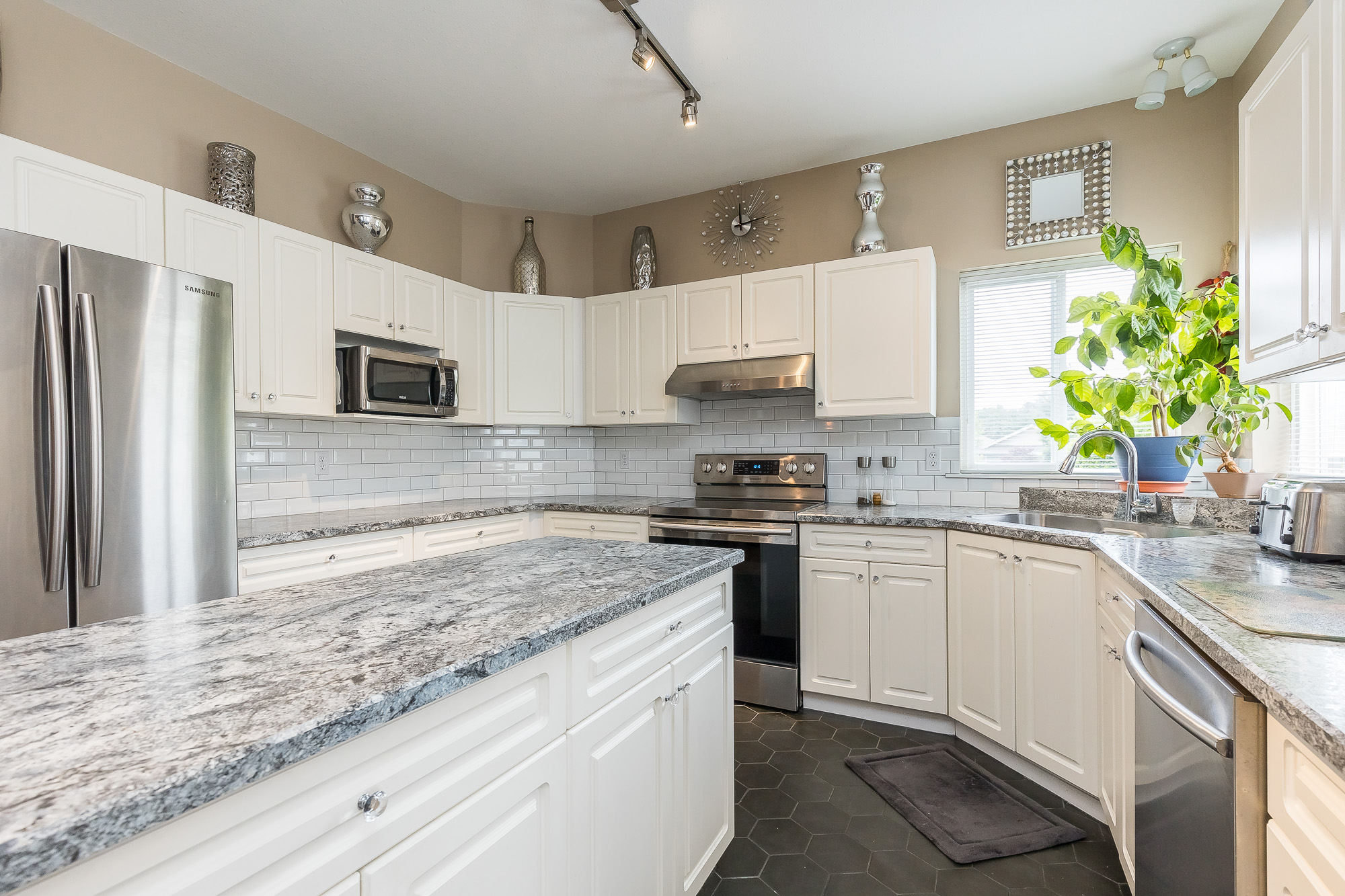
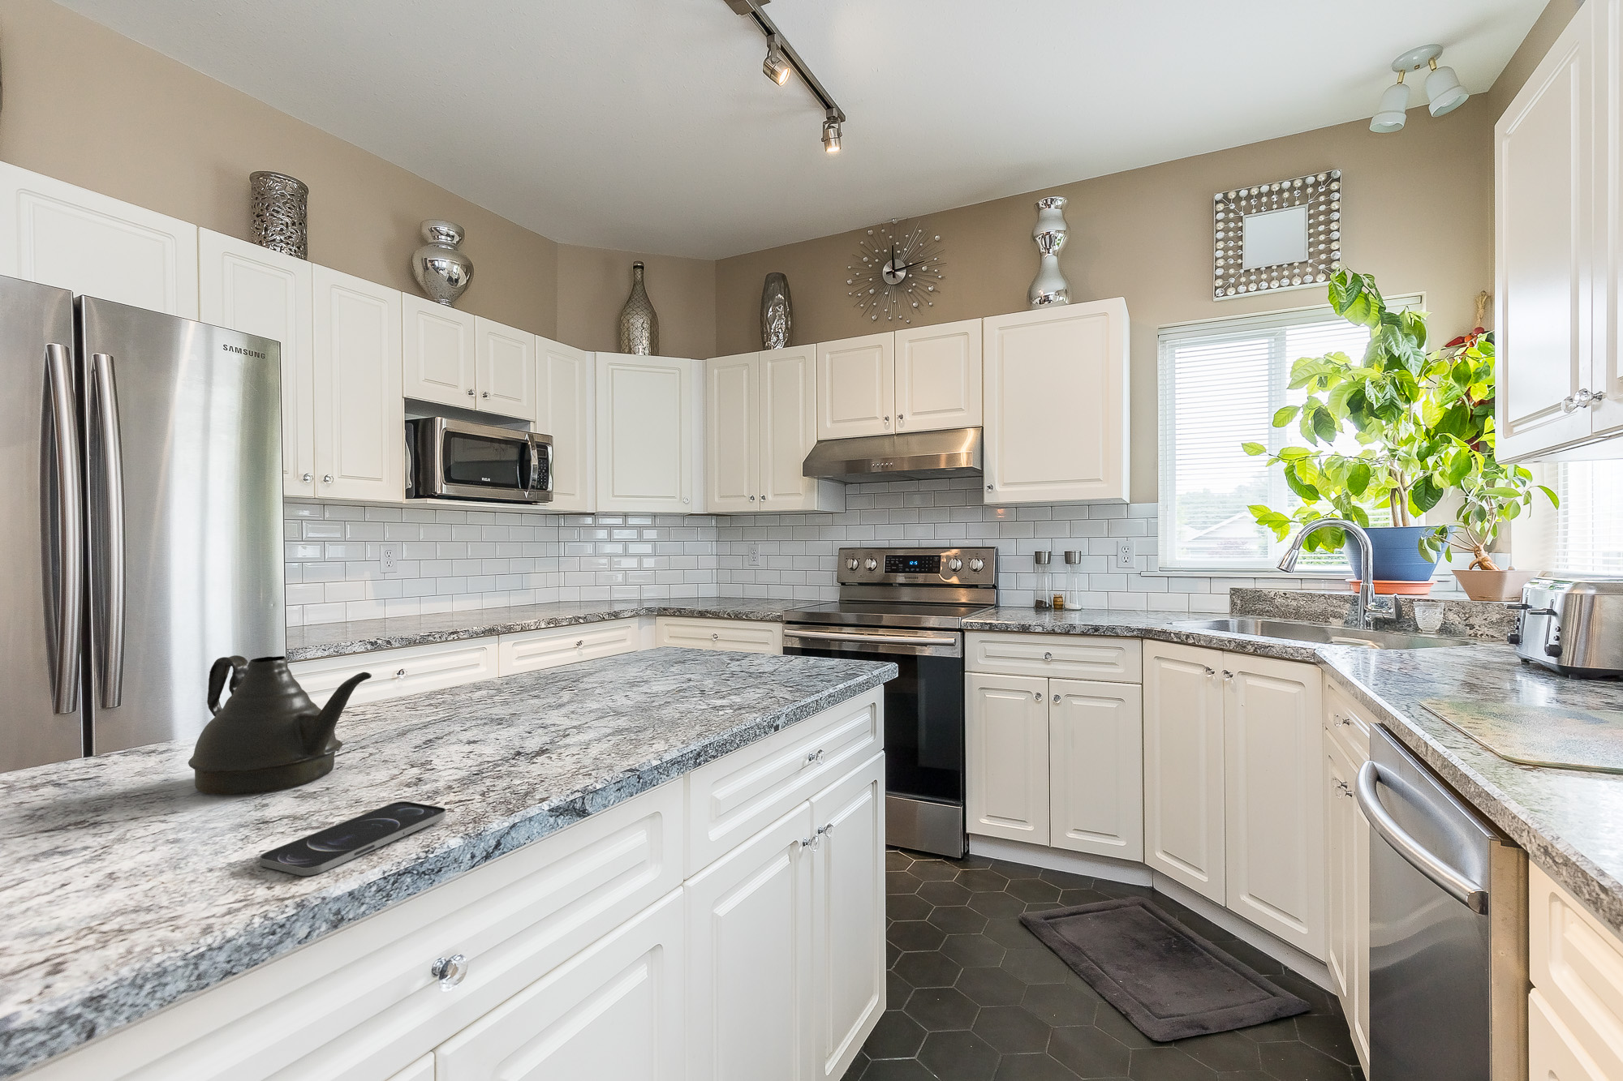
+ teapot (285, 719)
+ smartphone (360, 835)
